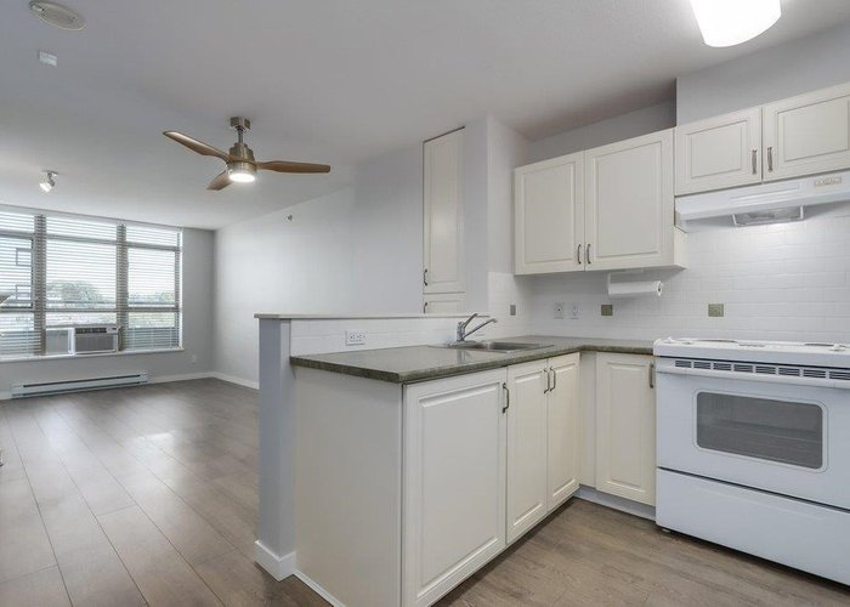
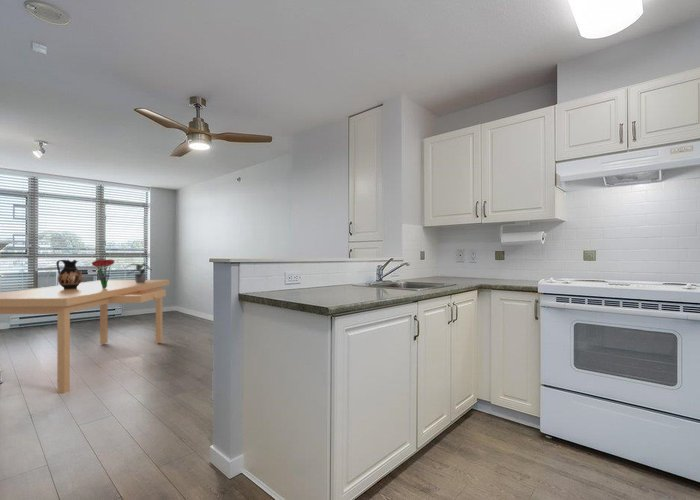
+ desk (101, 324)
+ potted plant (140, 272)
+ bouquet (103, 273)
+ ceramic jug (69, 274)
